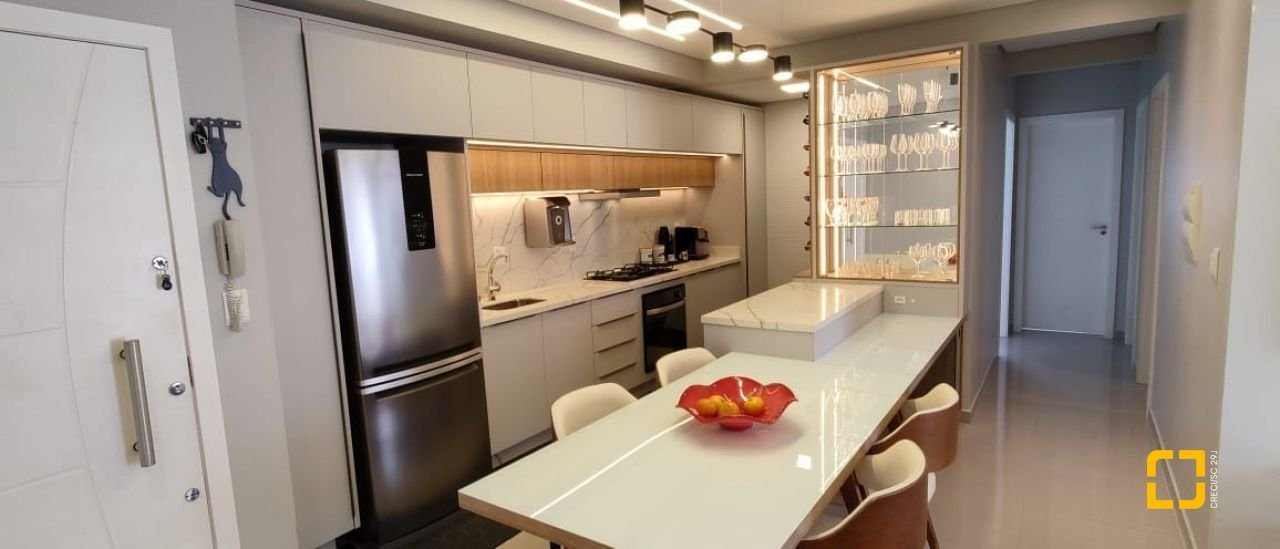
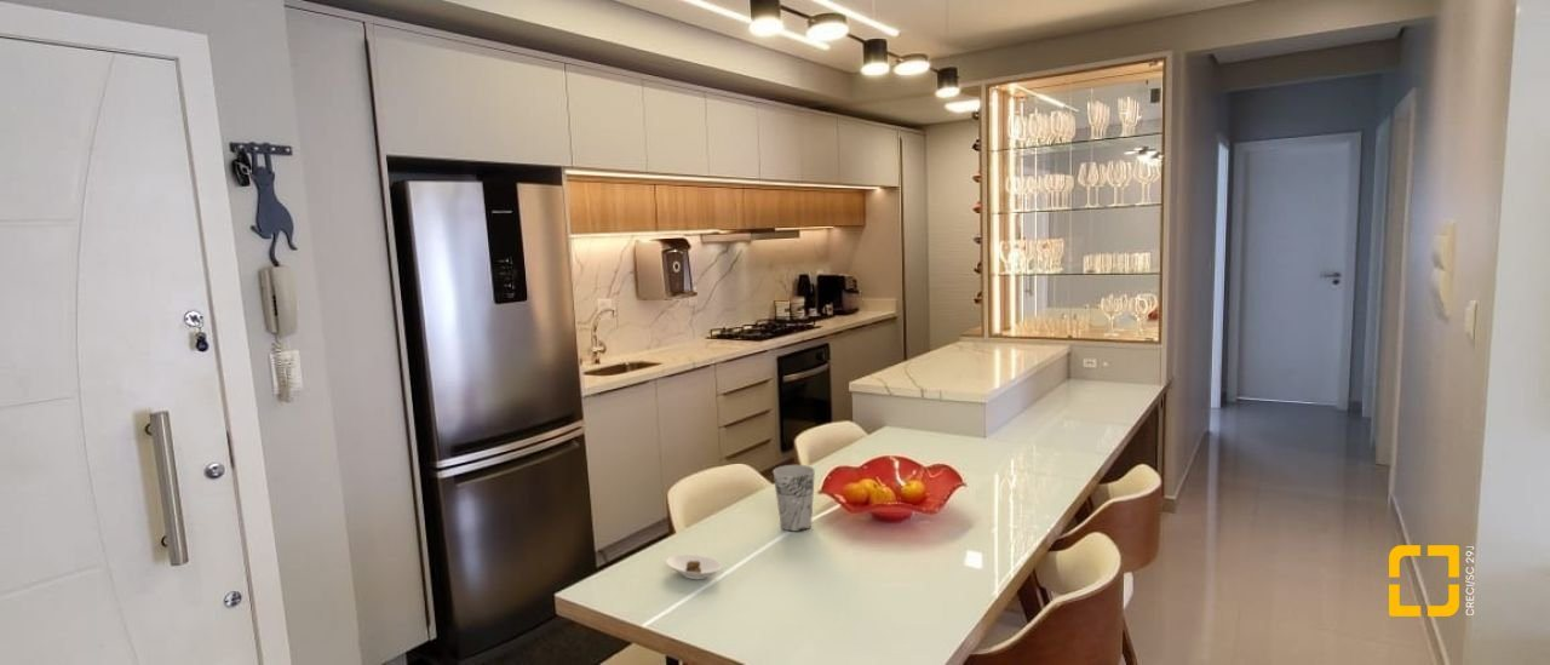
+ cup (794, 498)
+ saucer (694, 567)
